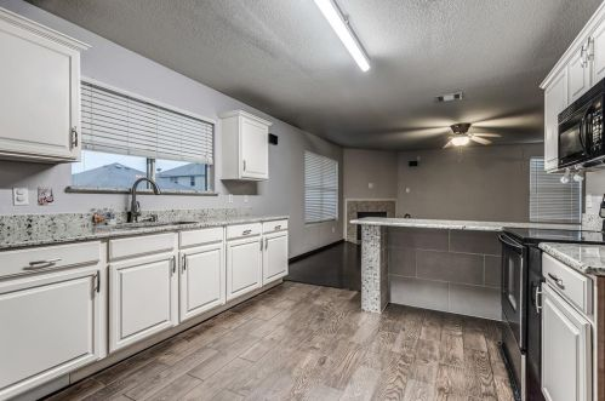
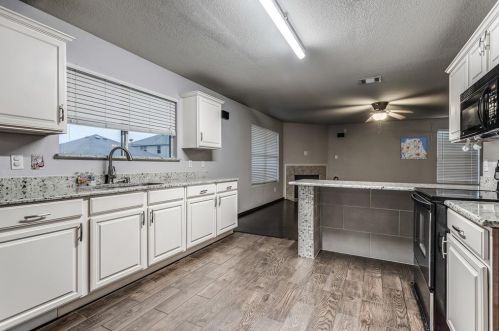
+ wall art (413, 148)
